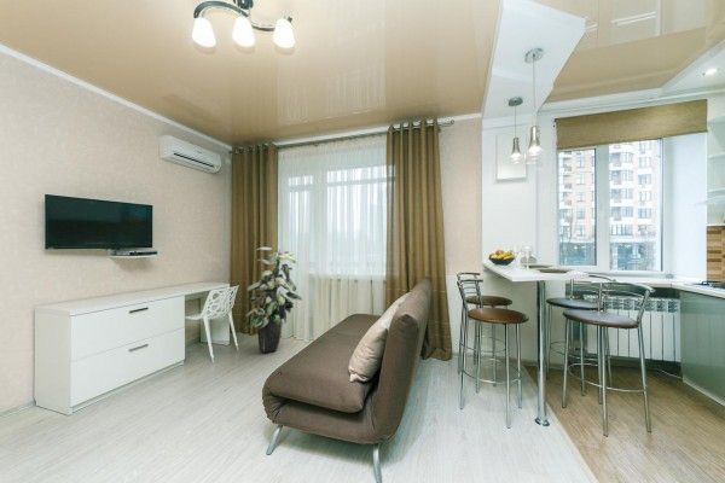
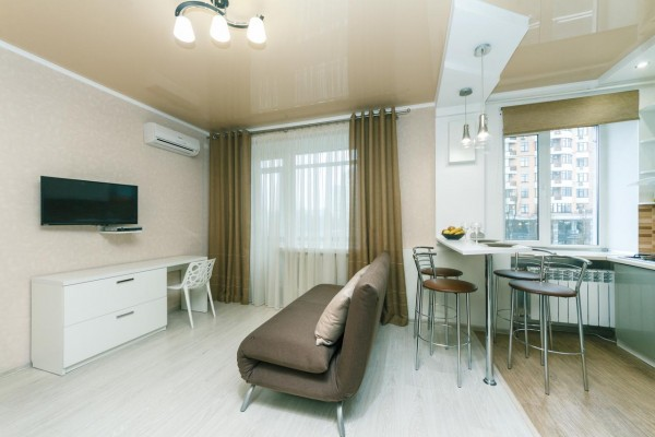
- indoor plant (271, 297)
